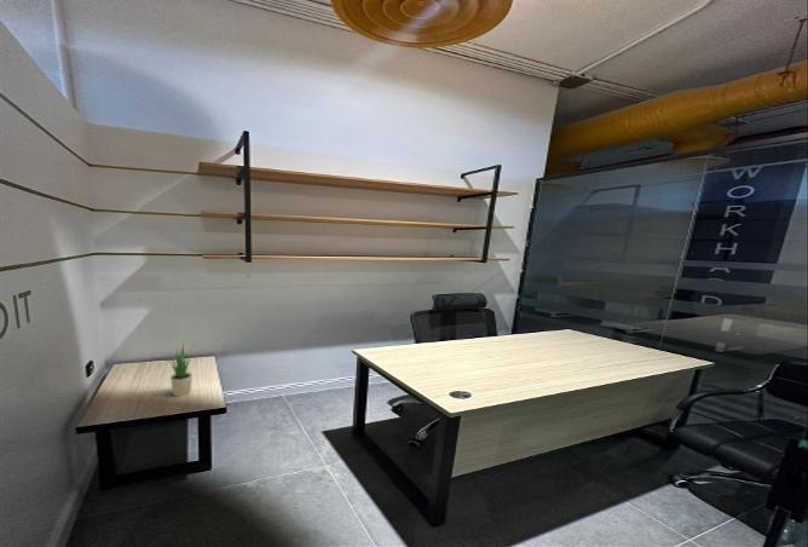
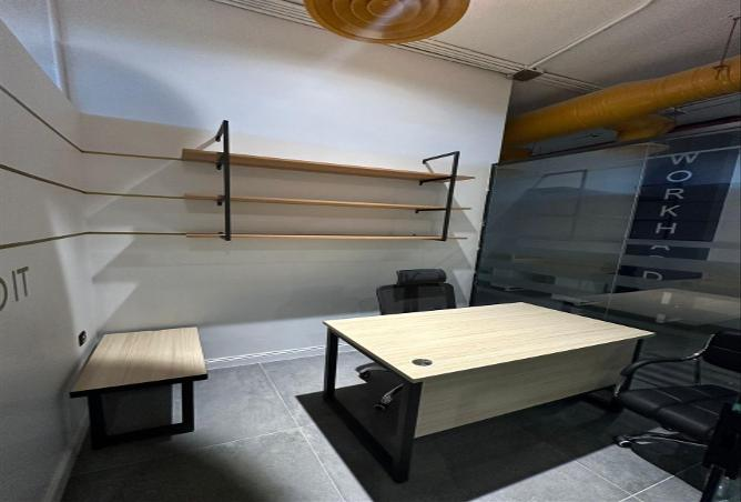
- potted plant (179, 368)
